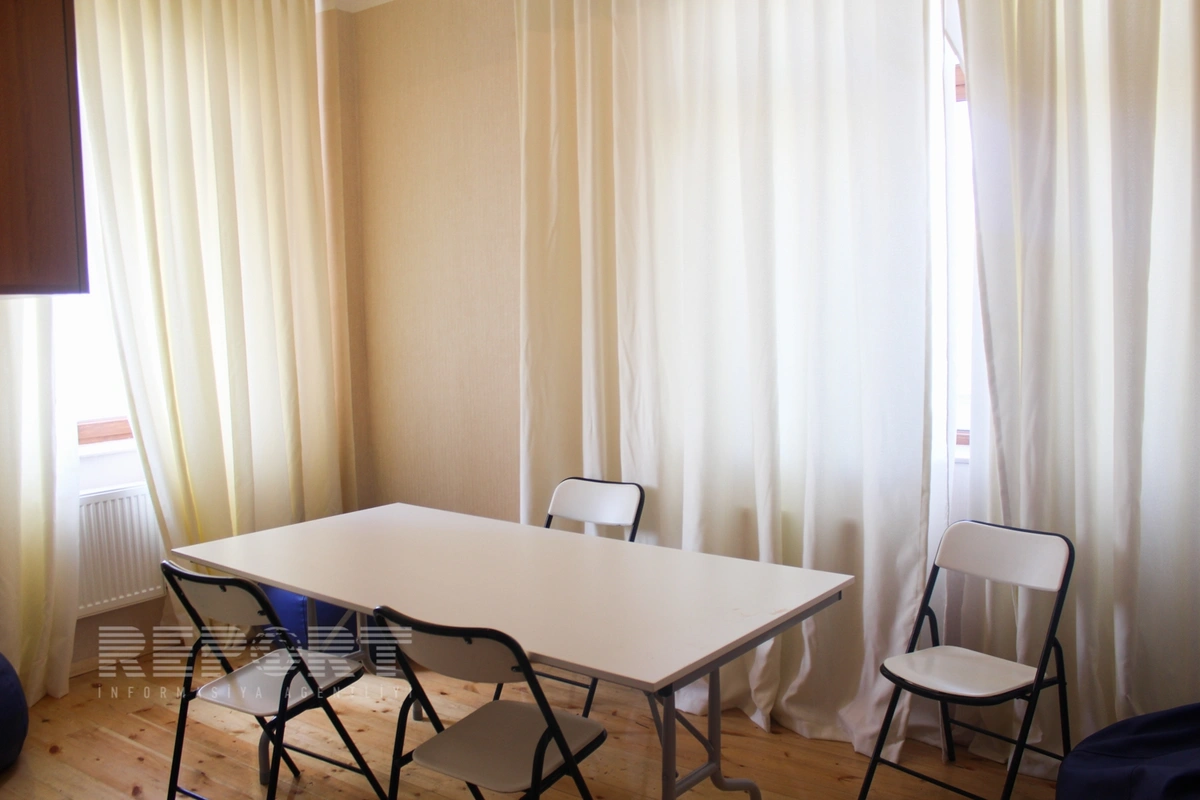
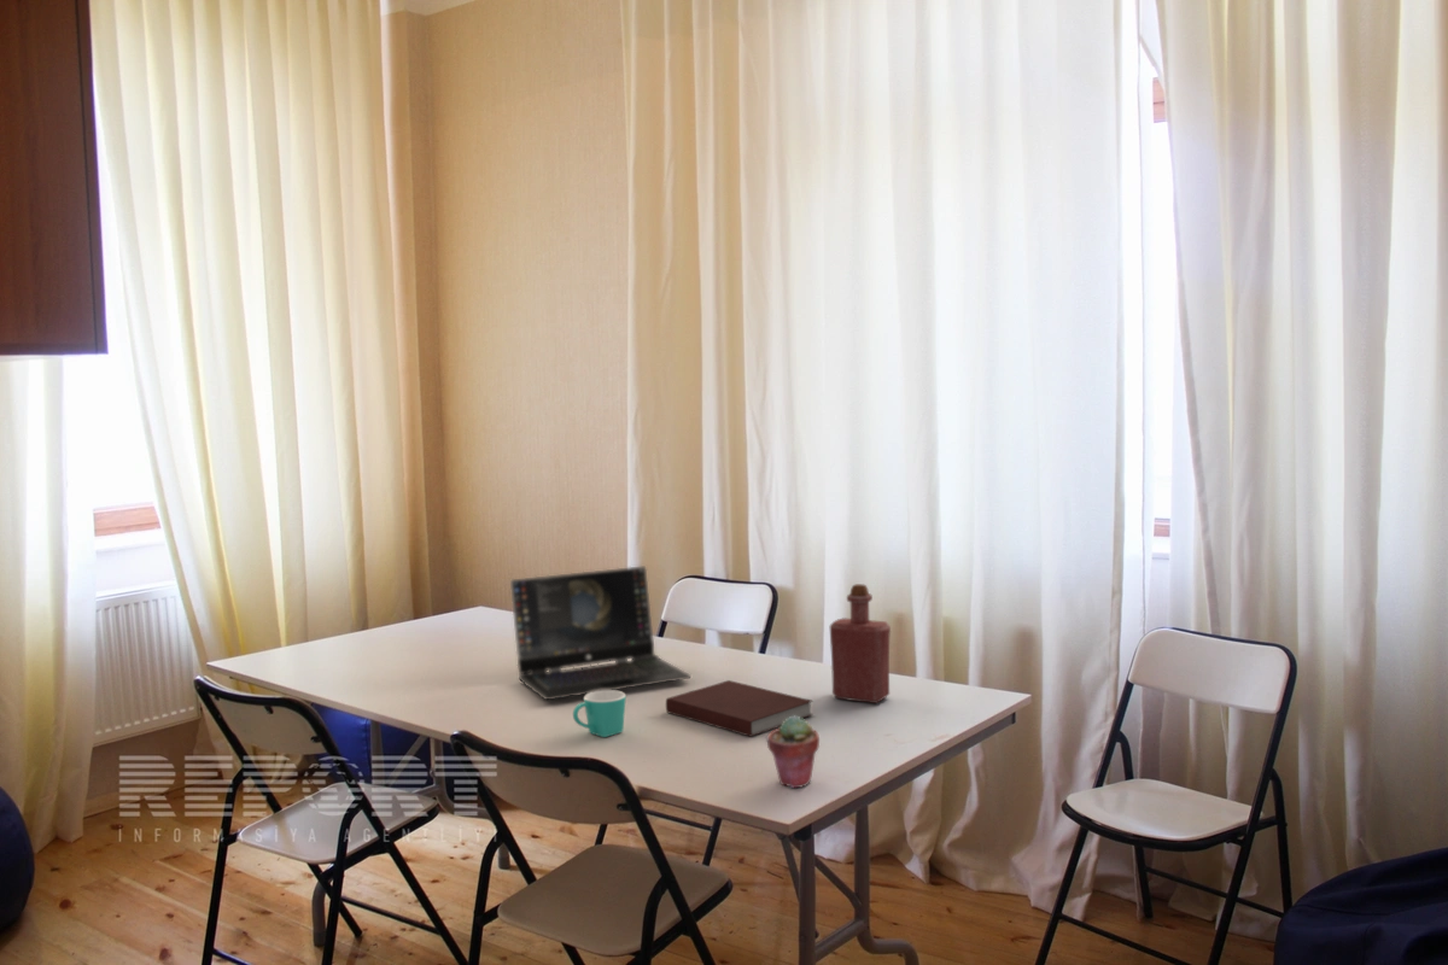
+ laptop (599, 630)
+ notebook (738, 706)
+ mug (597, 715)
+ potted succulent (793, 748)
+ bottle (859, 641)
